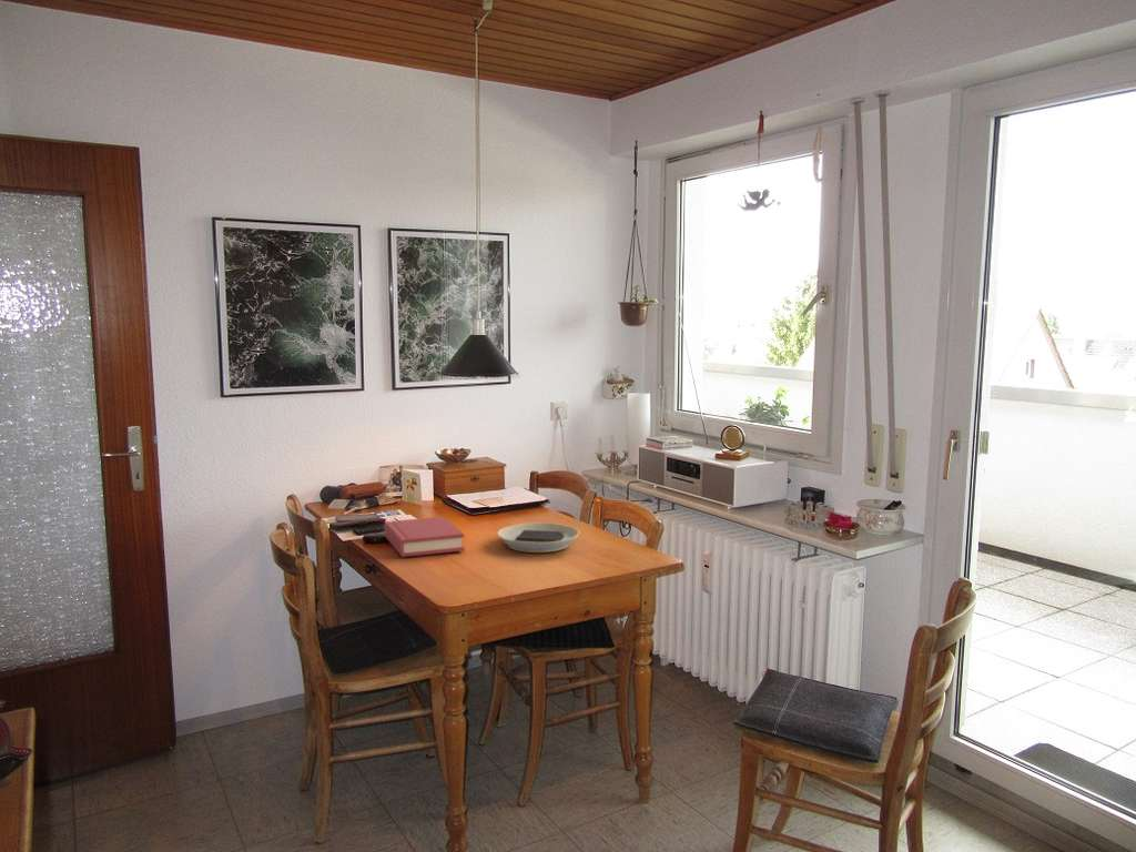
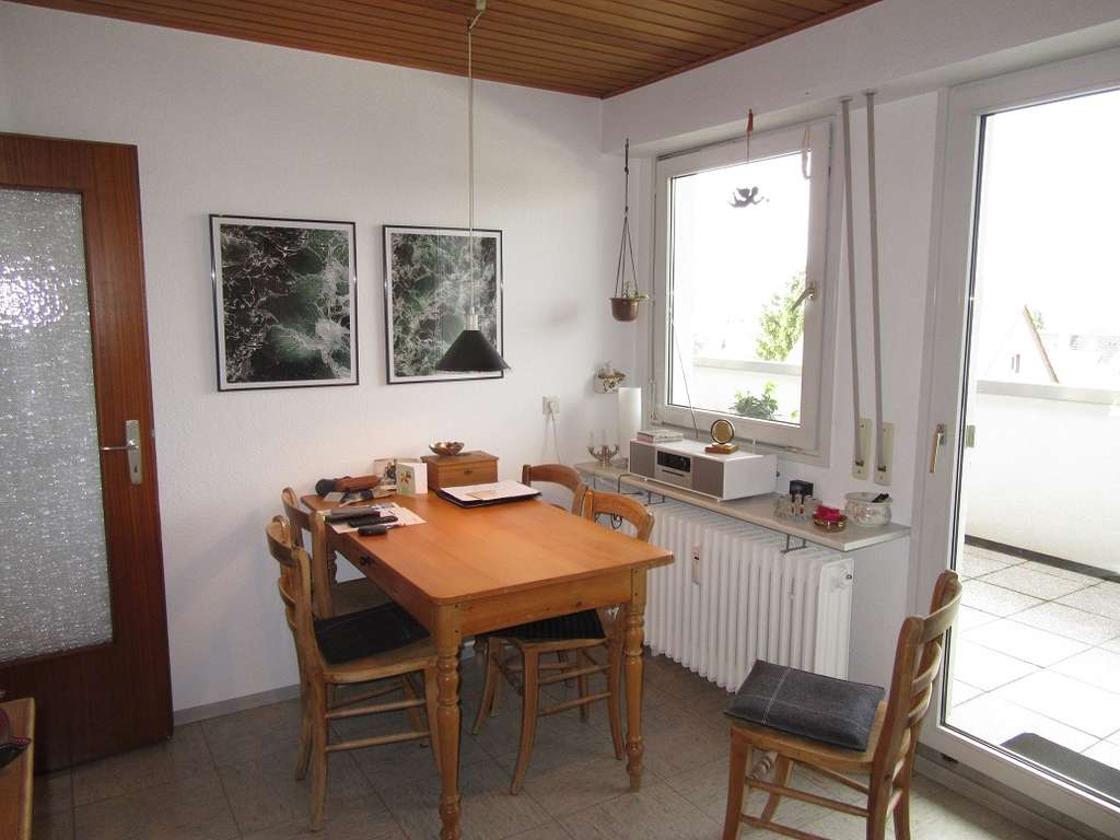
- plate (538, 538)
- hardback book (423, 535)
